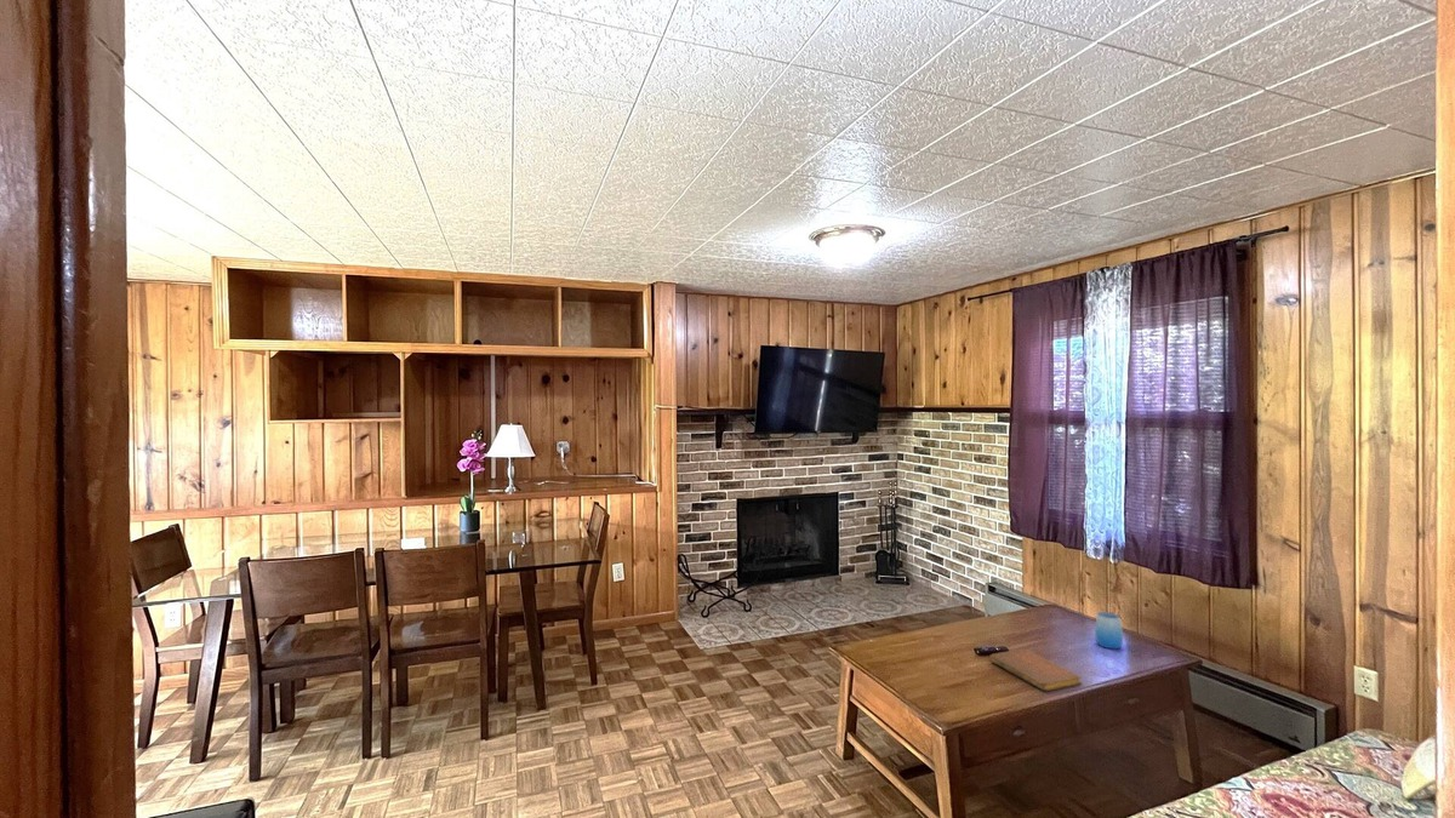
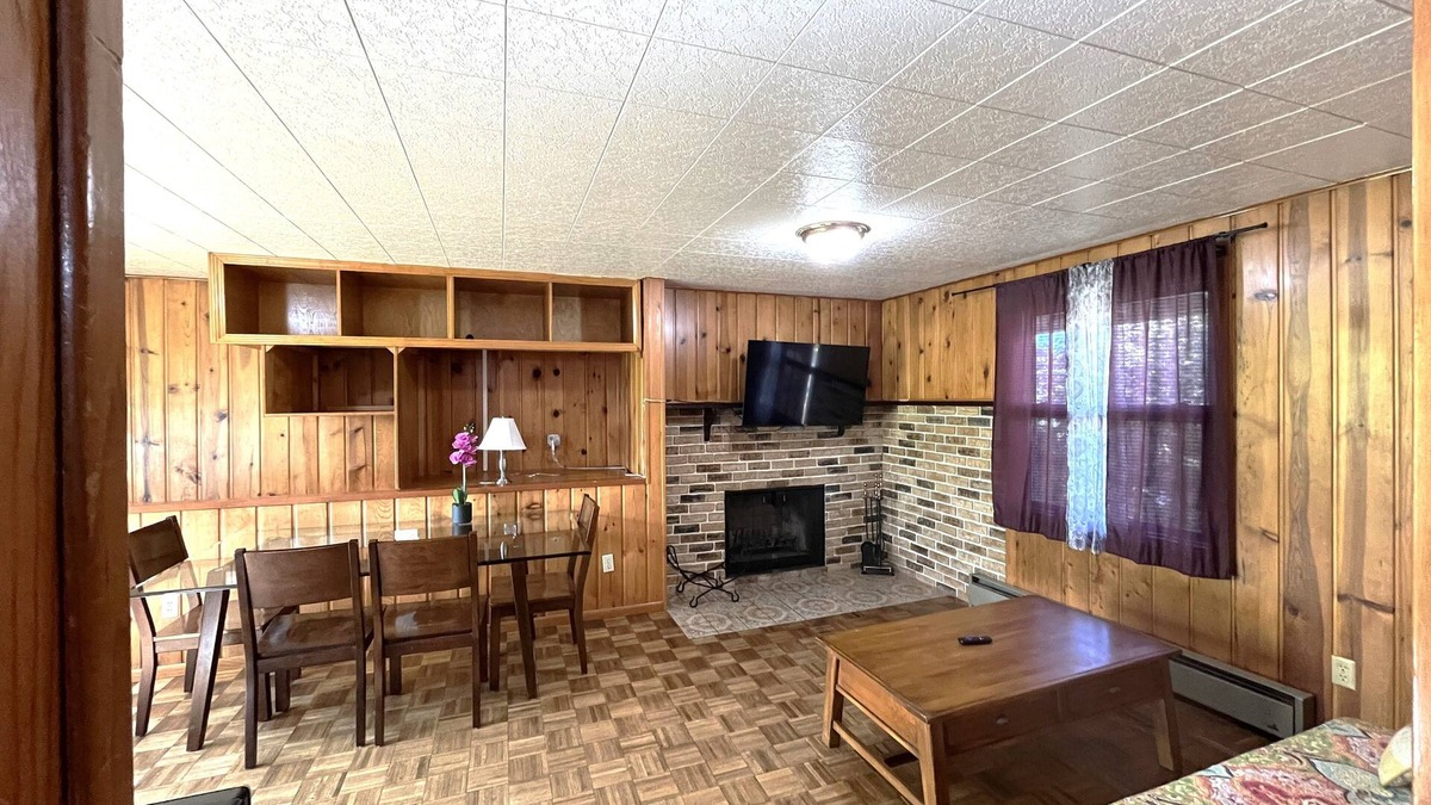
- notebook (1033, 668)
- cup (1108, 630)
